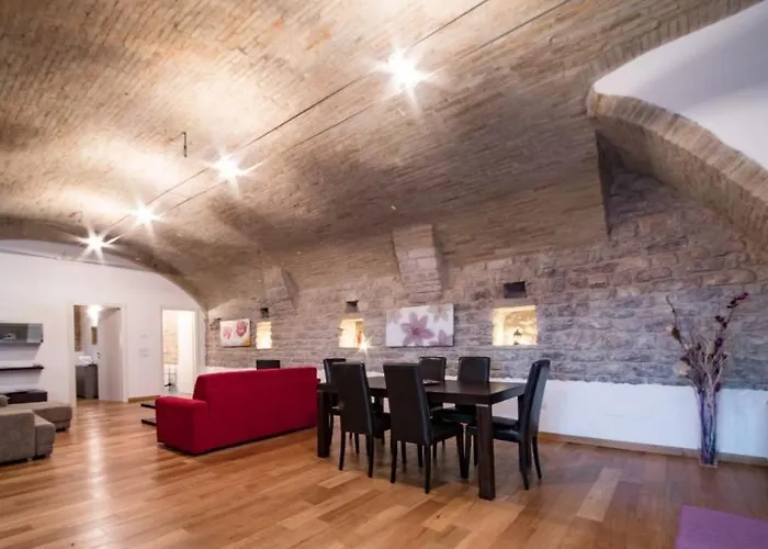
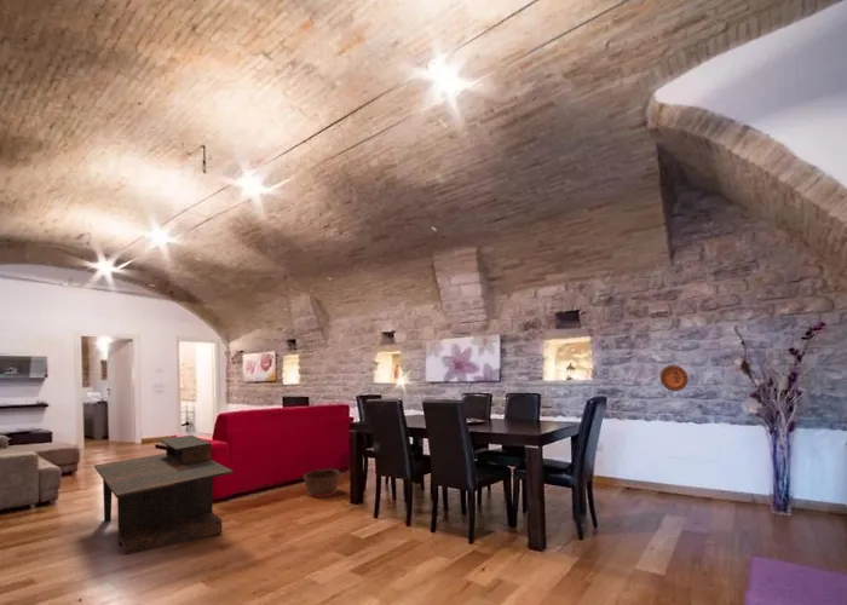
+ coffee table (160, 488)
+ basket (322, 483)
+ decorative plate (673, 378)
